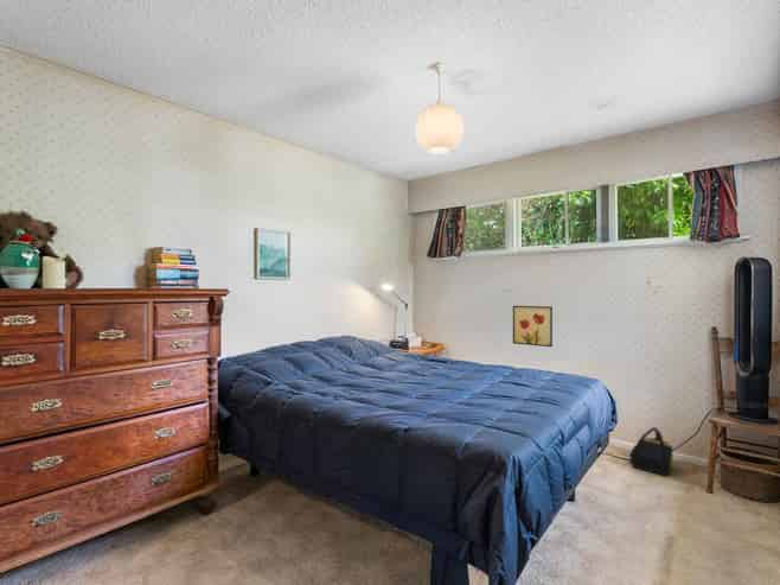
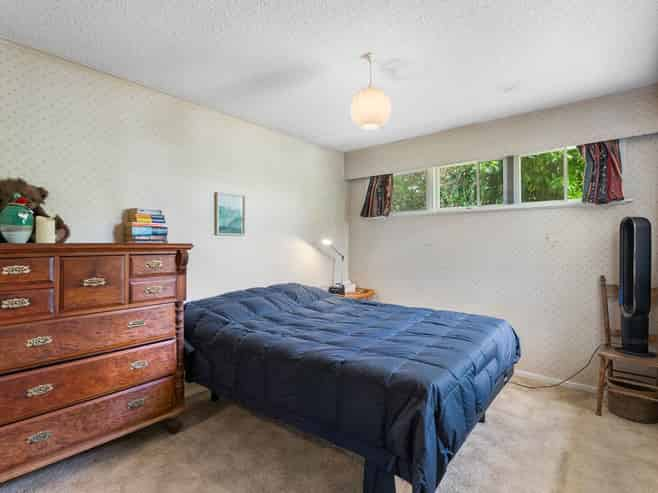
- backpack (653, 445)
- wall art (532, 325)
